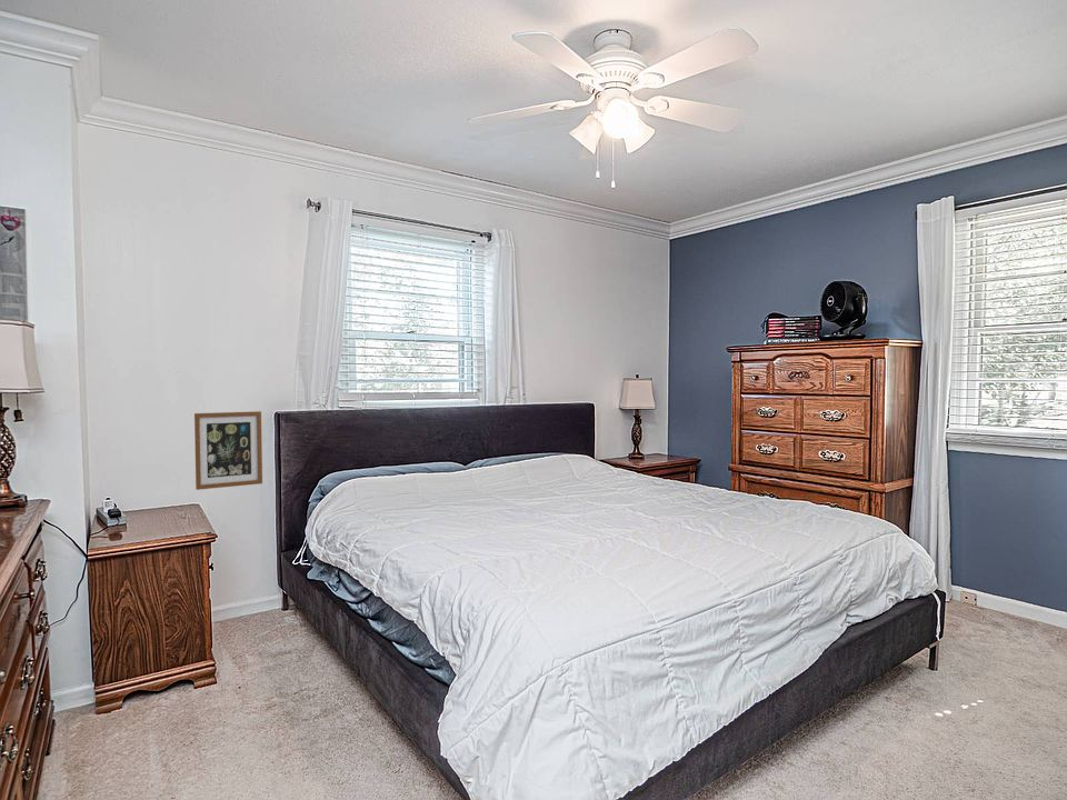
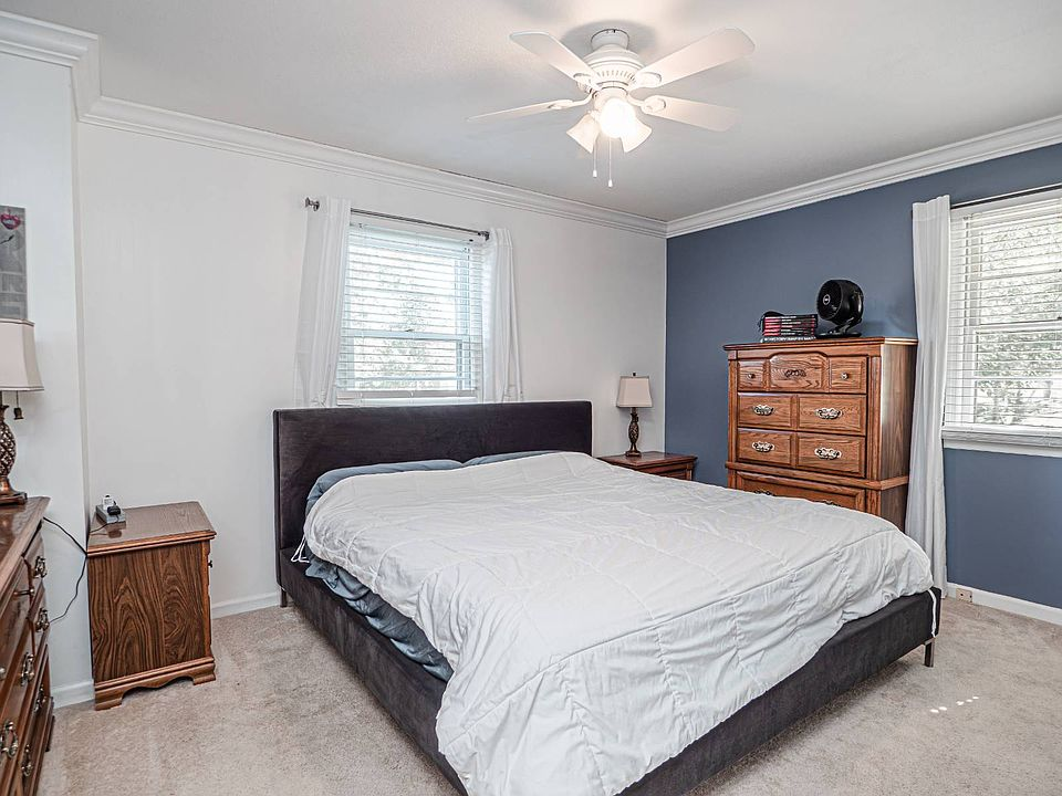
- wall art (229, 449)
